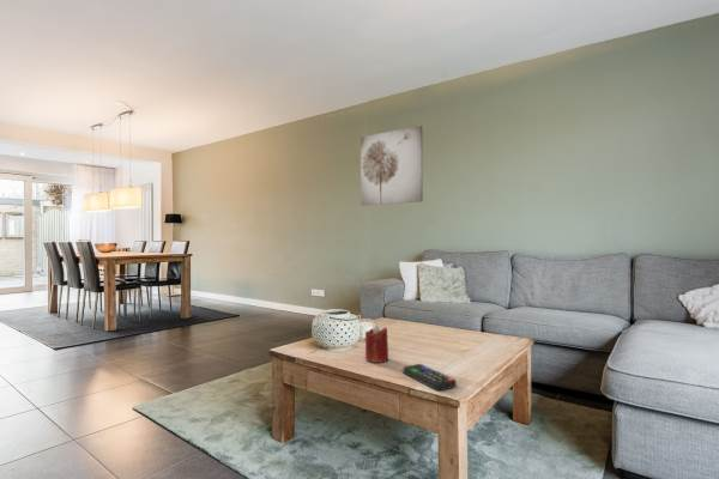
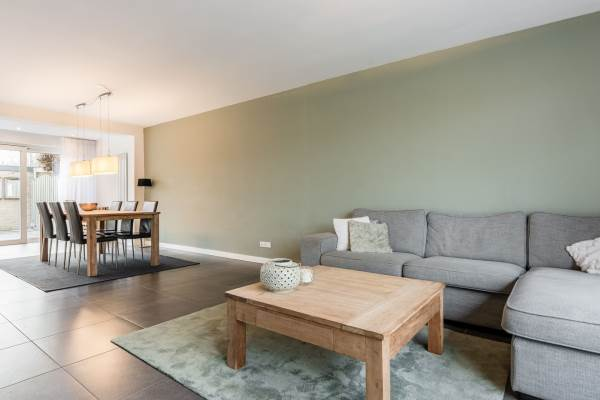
- candle (376, 341)
- wall art (389, 168)
- remote control (428, 375)
